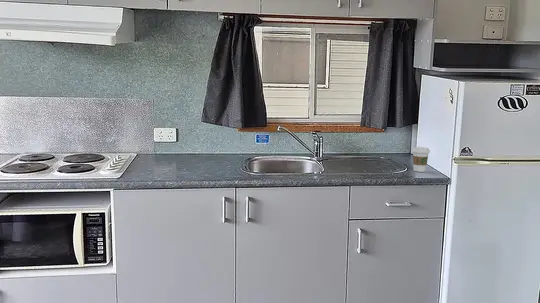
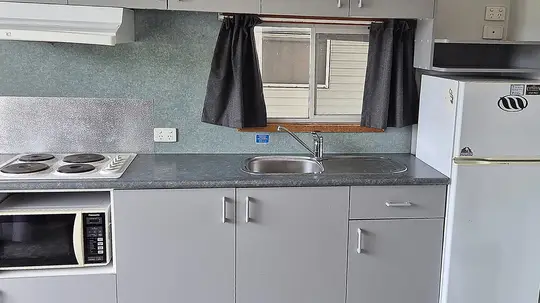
- coffee cup (420, 159)
